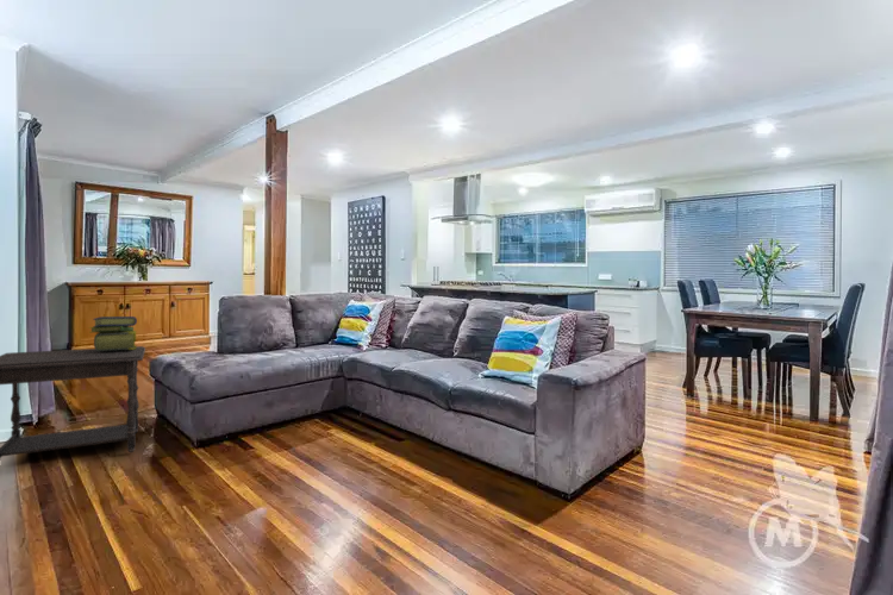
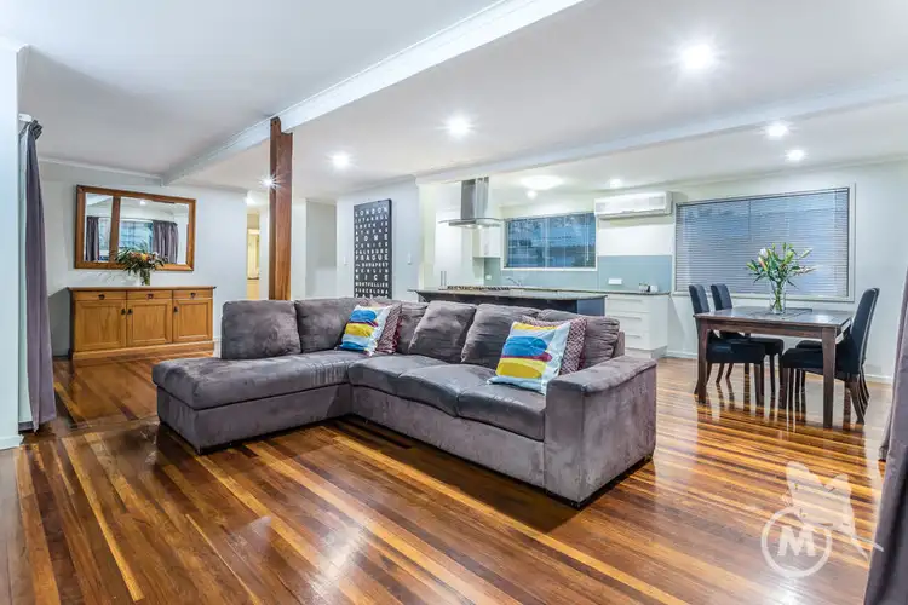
- stack of books (113, 332)
- side table (73, 378)
